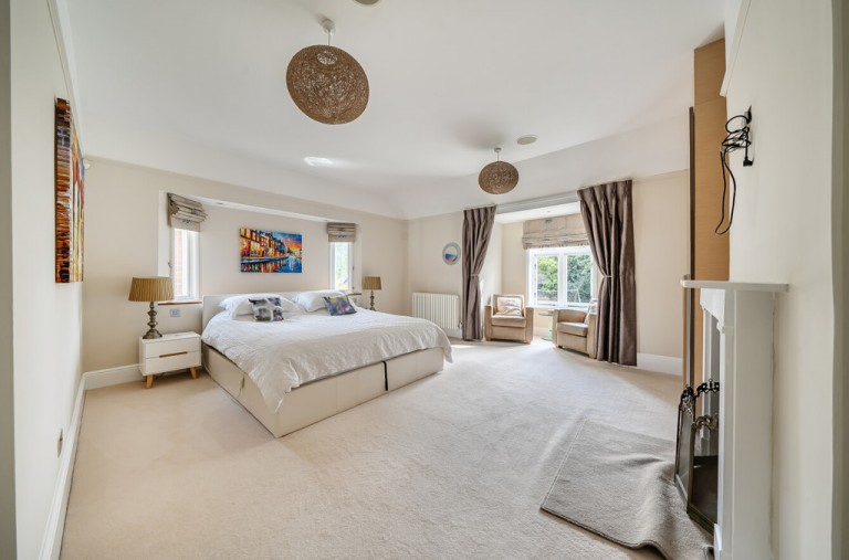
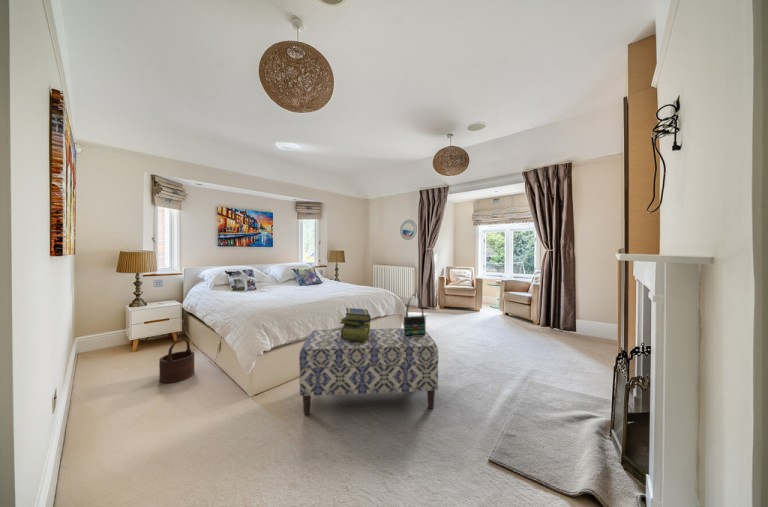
+ tote bag (415, 316)
+ stack of books (355, 324)
+ bench (369, 366)
+ wooden bucket (177, 357)
